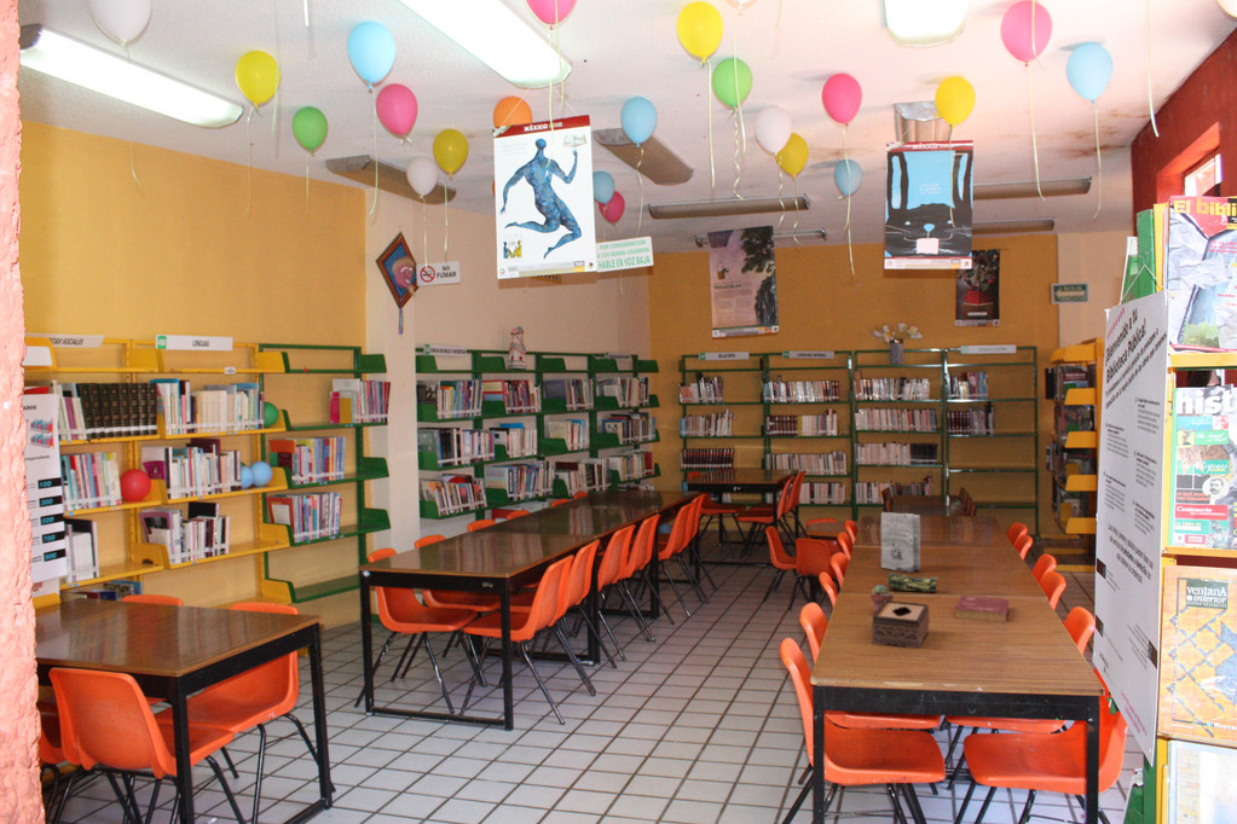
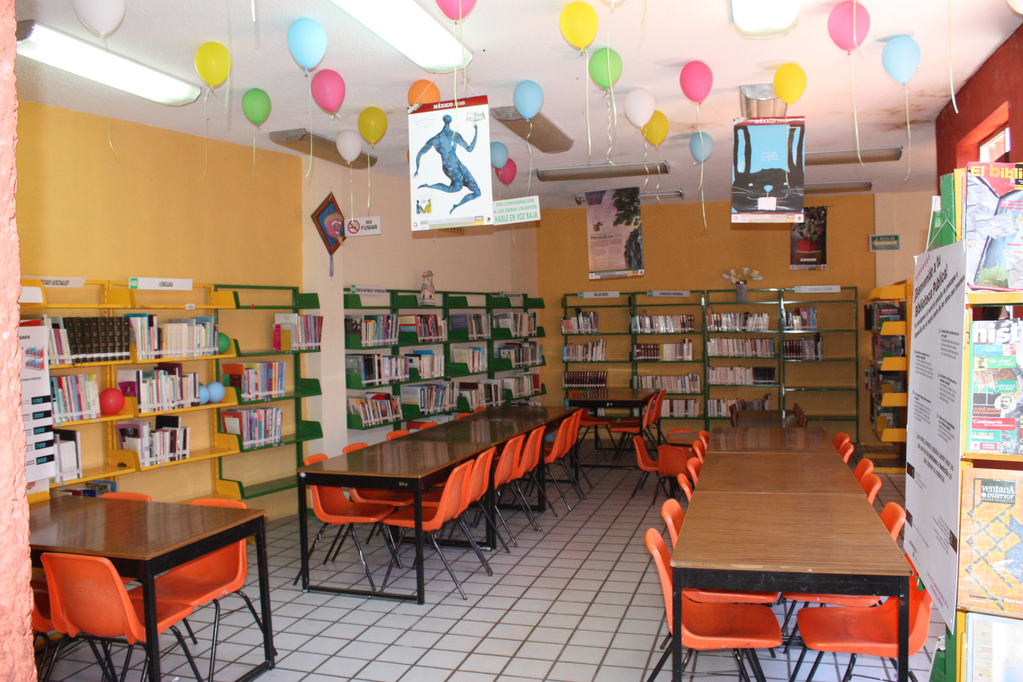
- book (903, 541)
- tissue box (901, 623)
- potted succulent (881, 598)
- book (982, 608)
- pencil case (913, 581)
